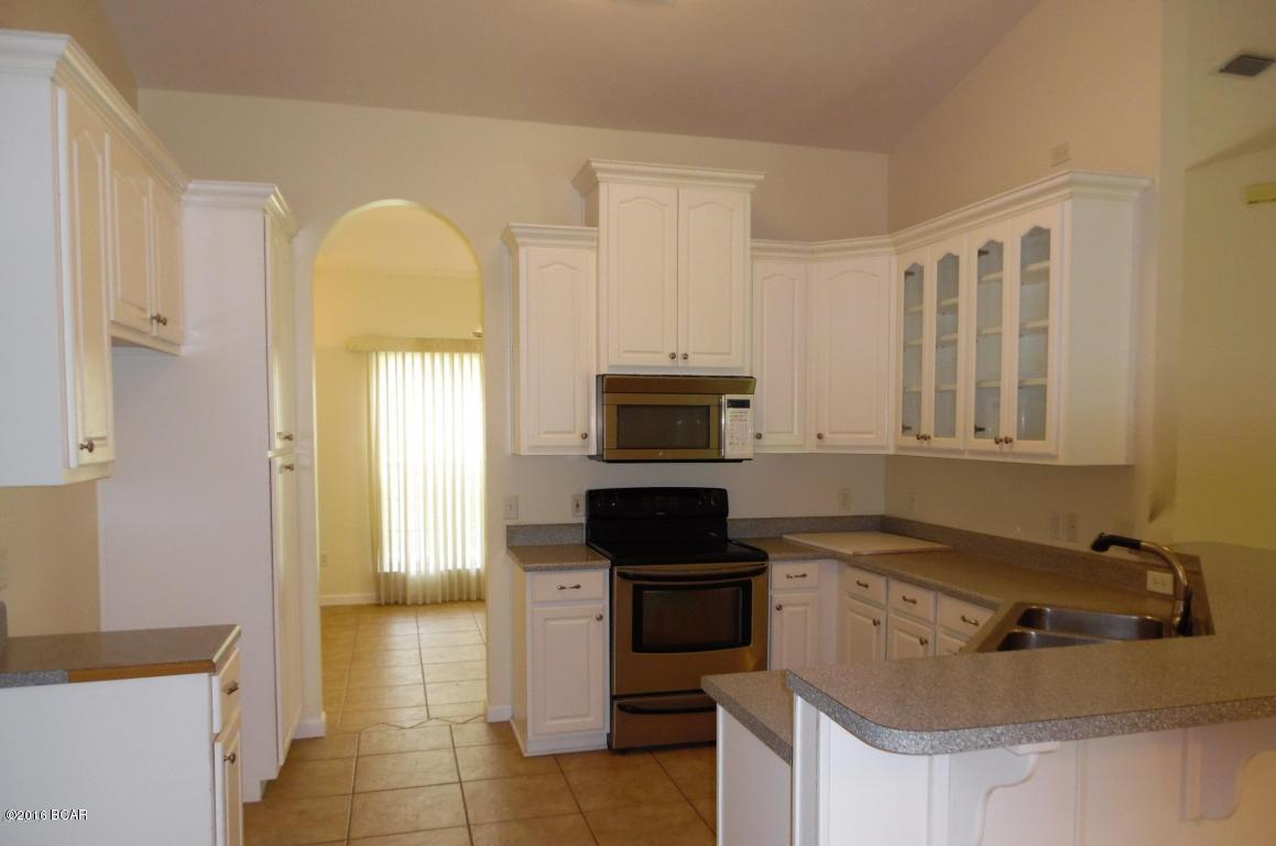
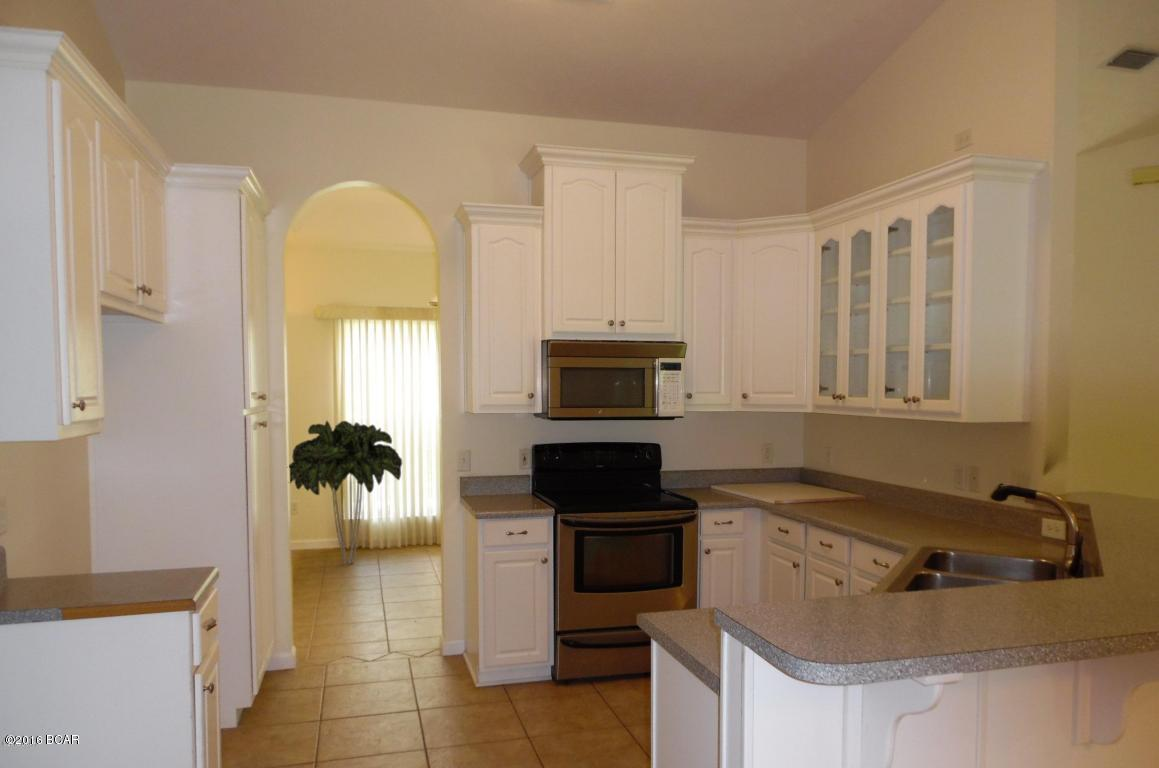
+ indoor plant (350, 491)
